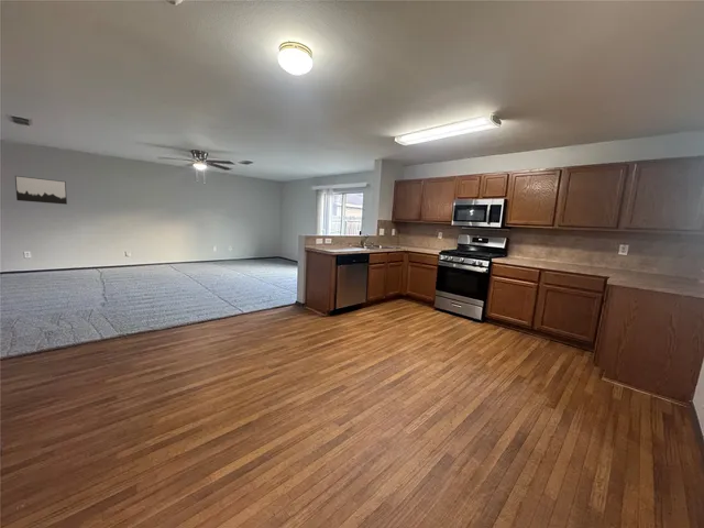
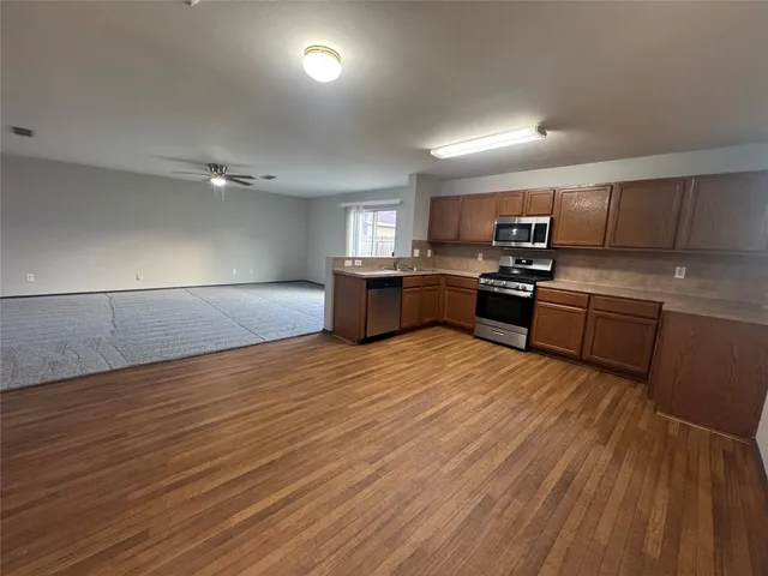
- wall art (42, 190)
